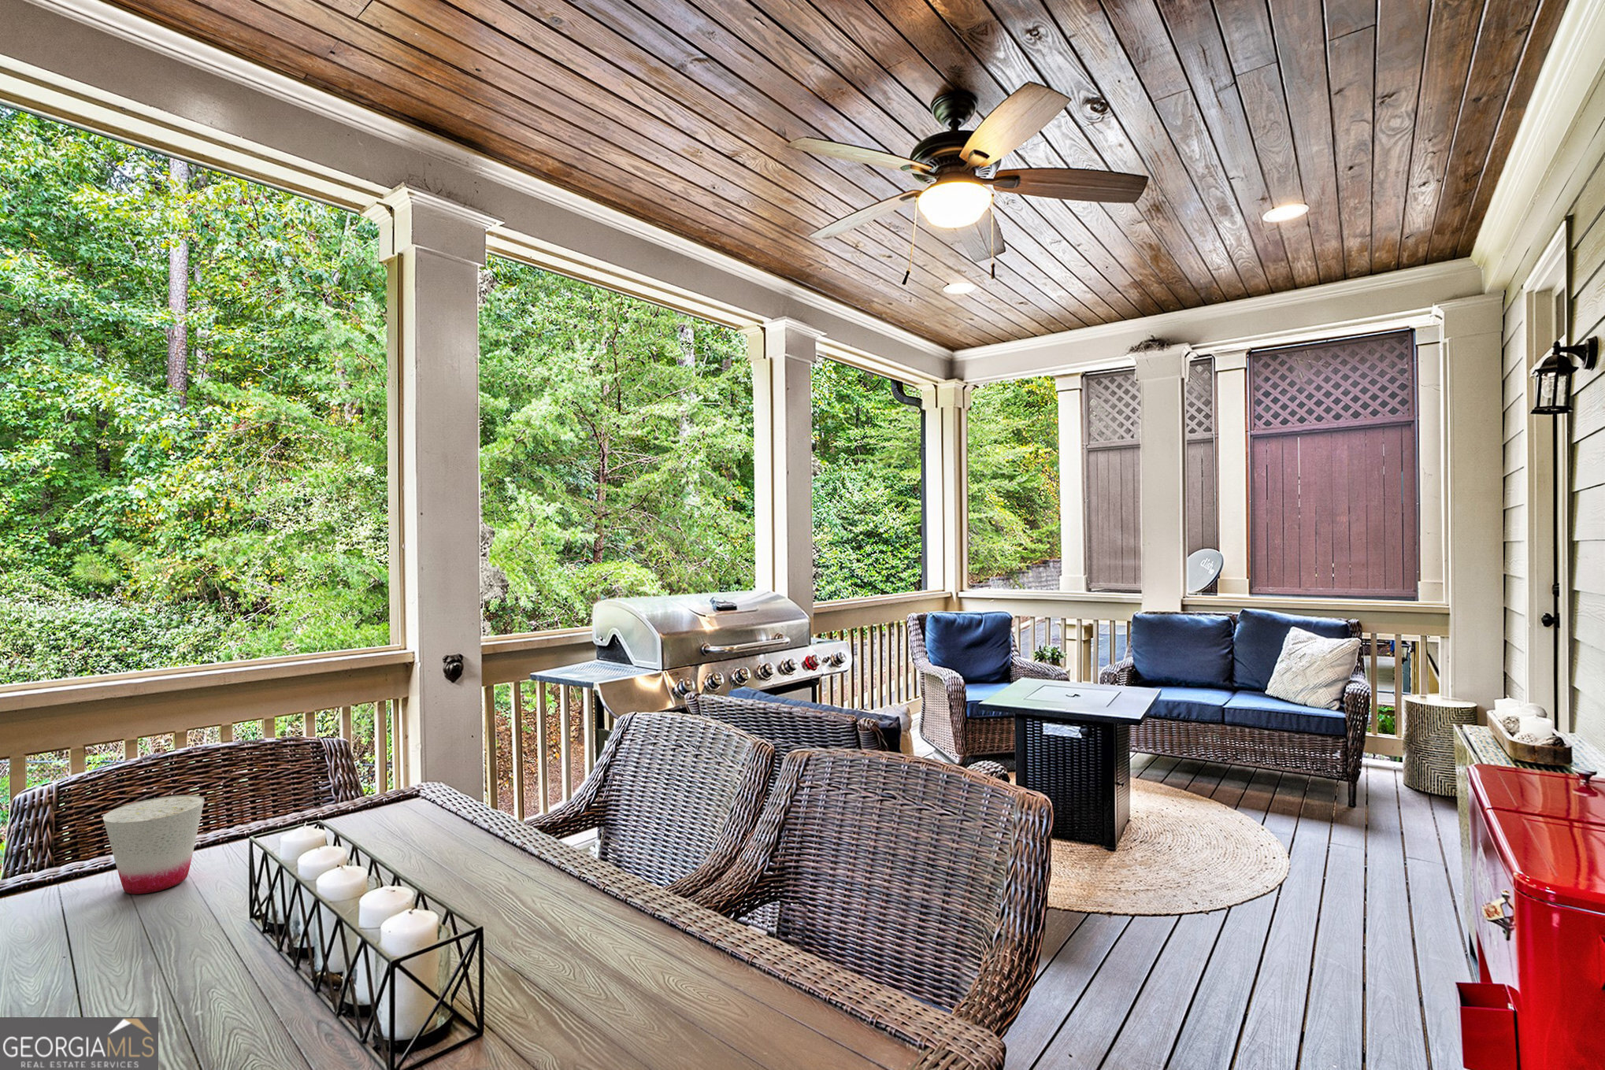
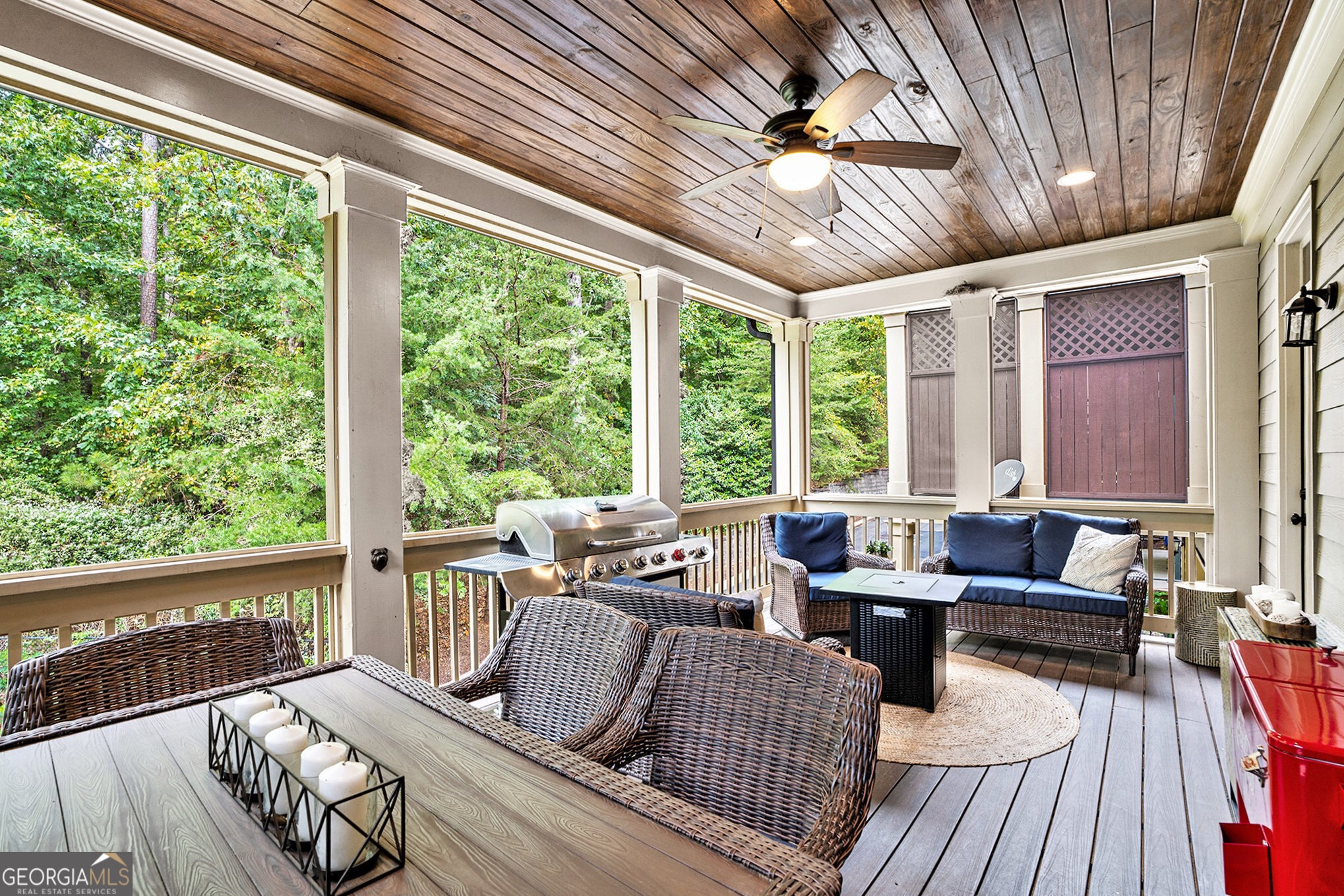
- cup (155, 845)
